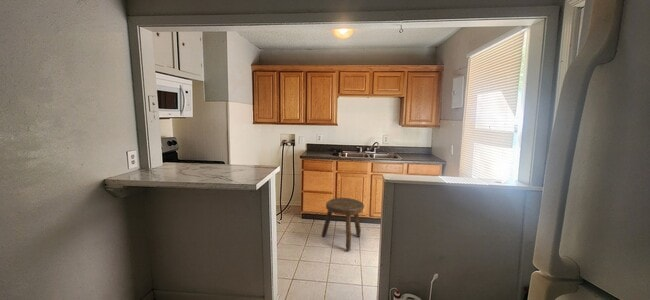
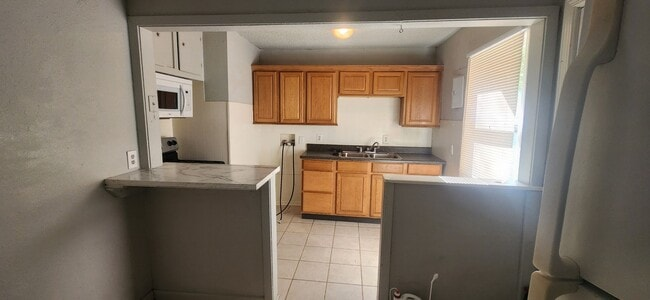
- stool (346, 221)
